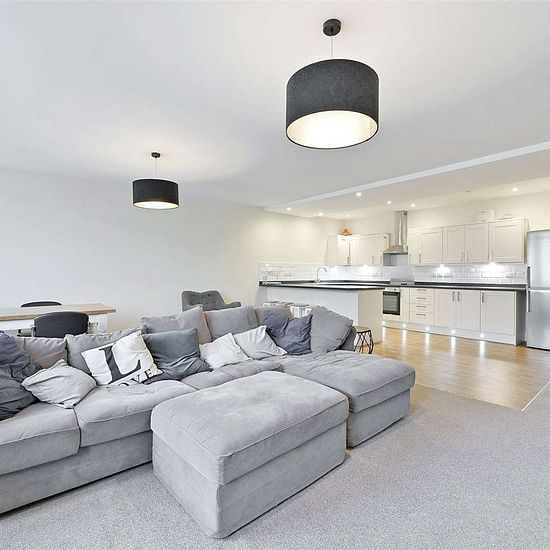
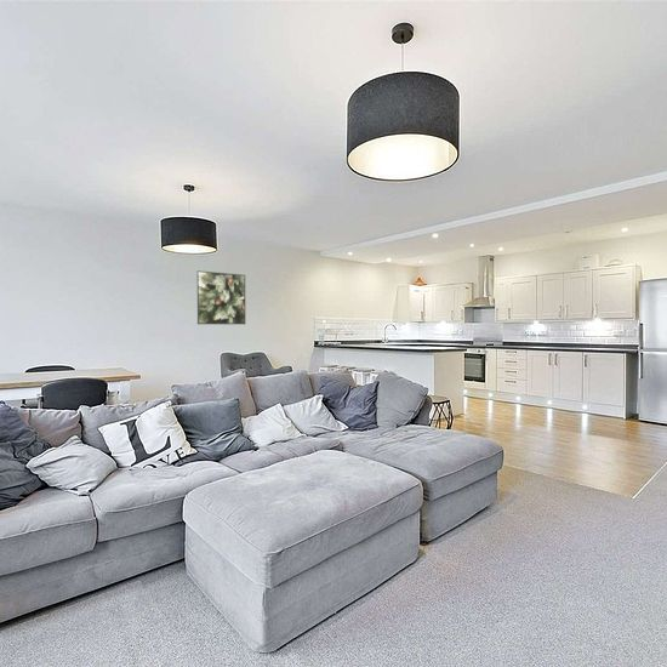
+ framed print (222, 298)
